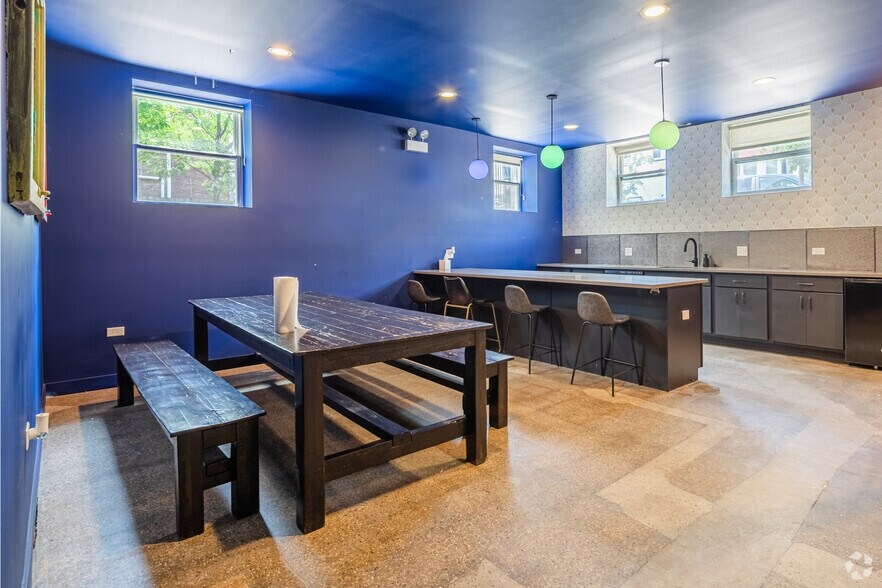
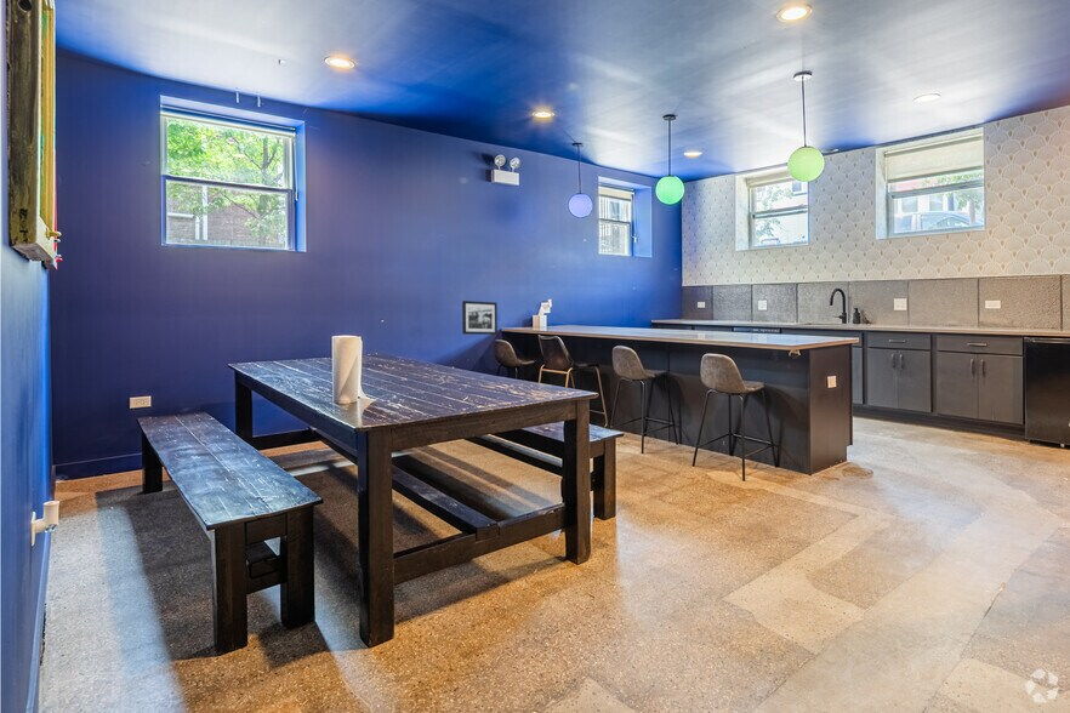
+ picture frame (479, 318)
